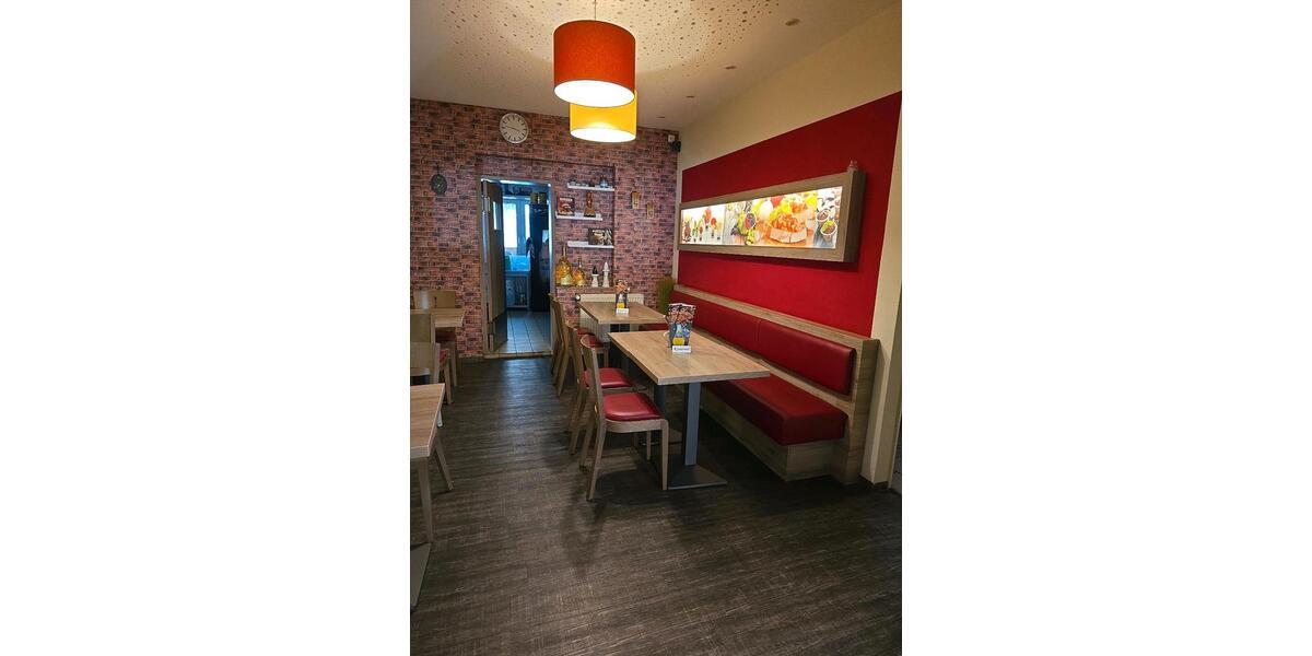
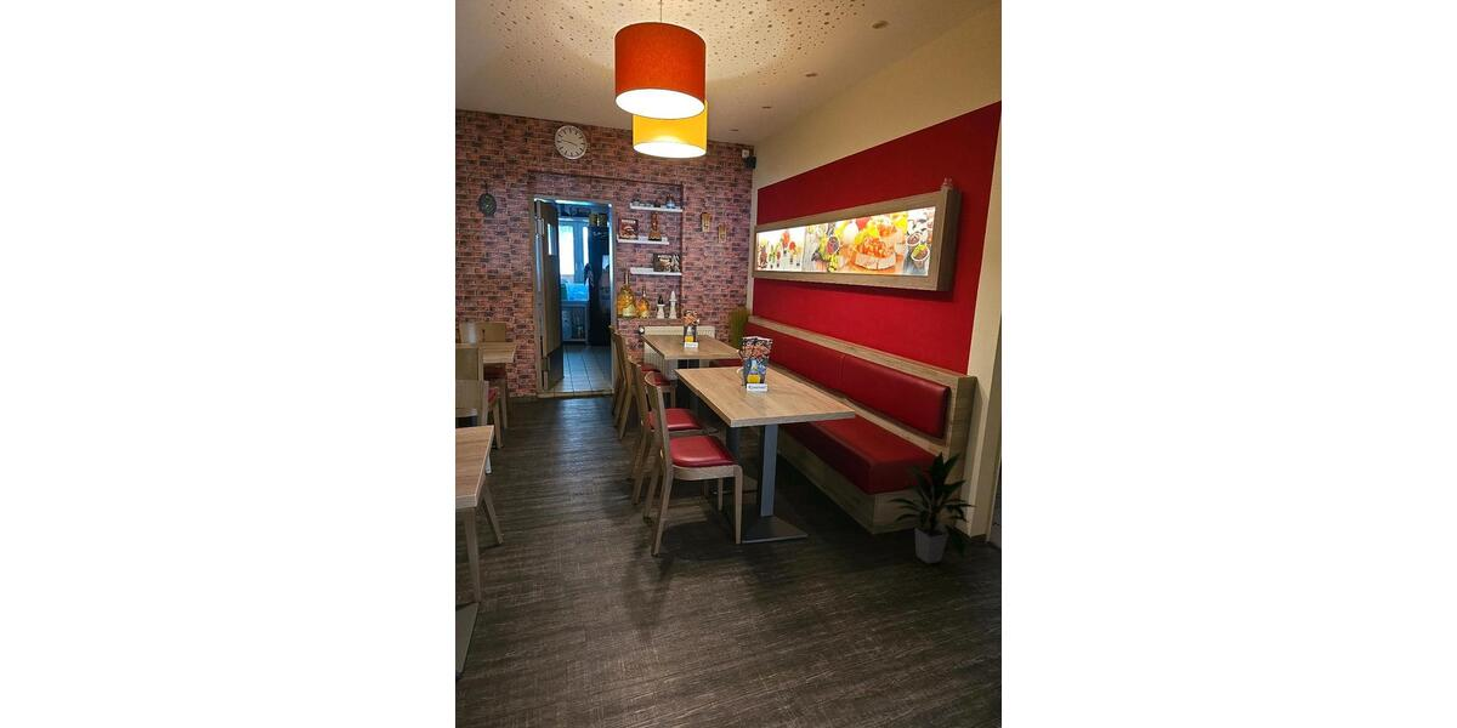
+ indoor plant (934, 507)
